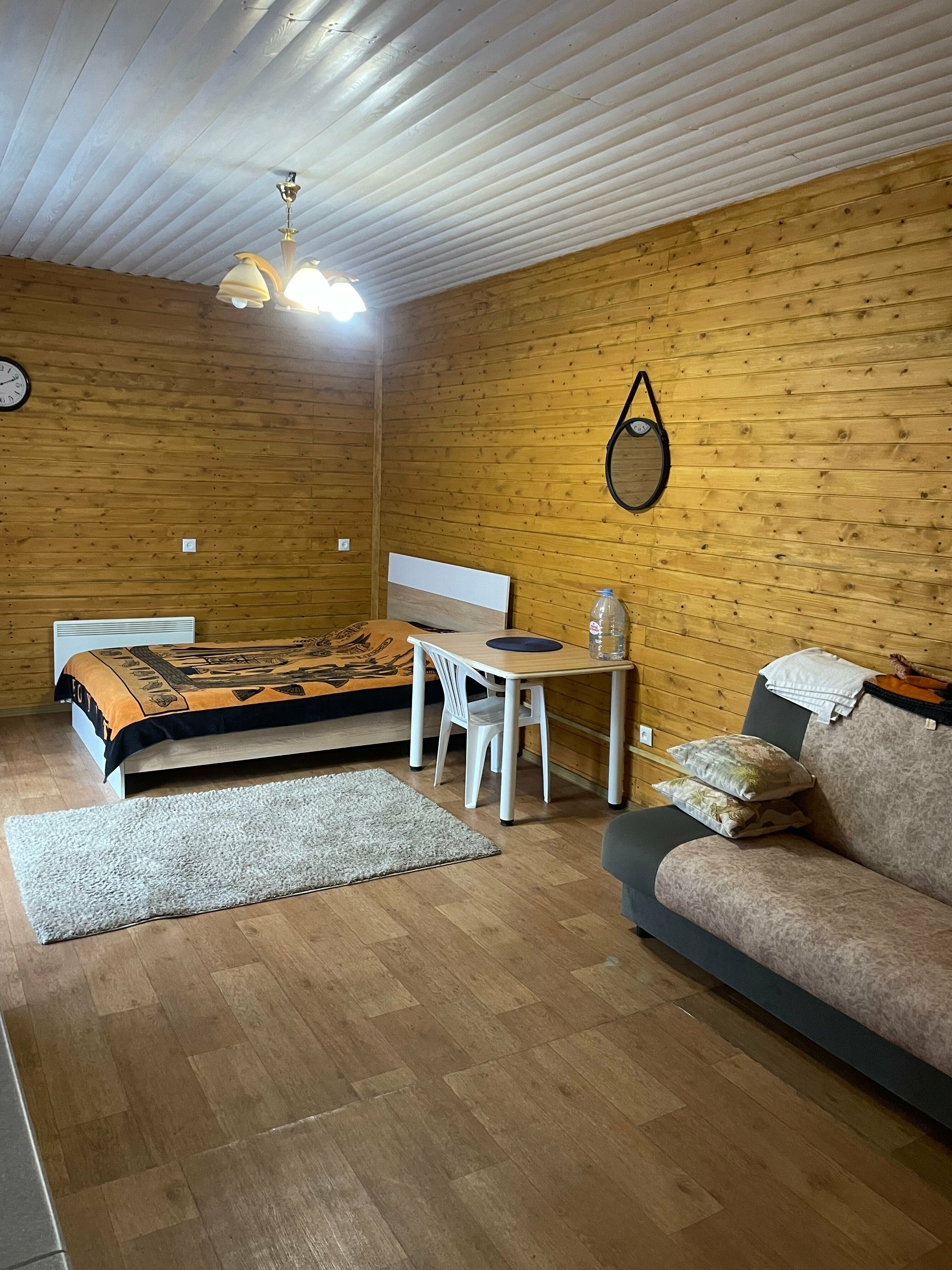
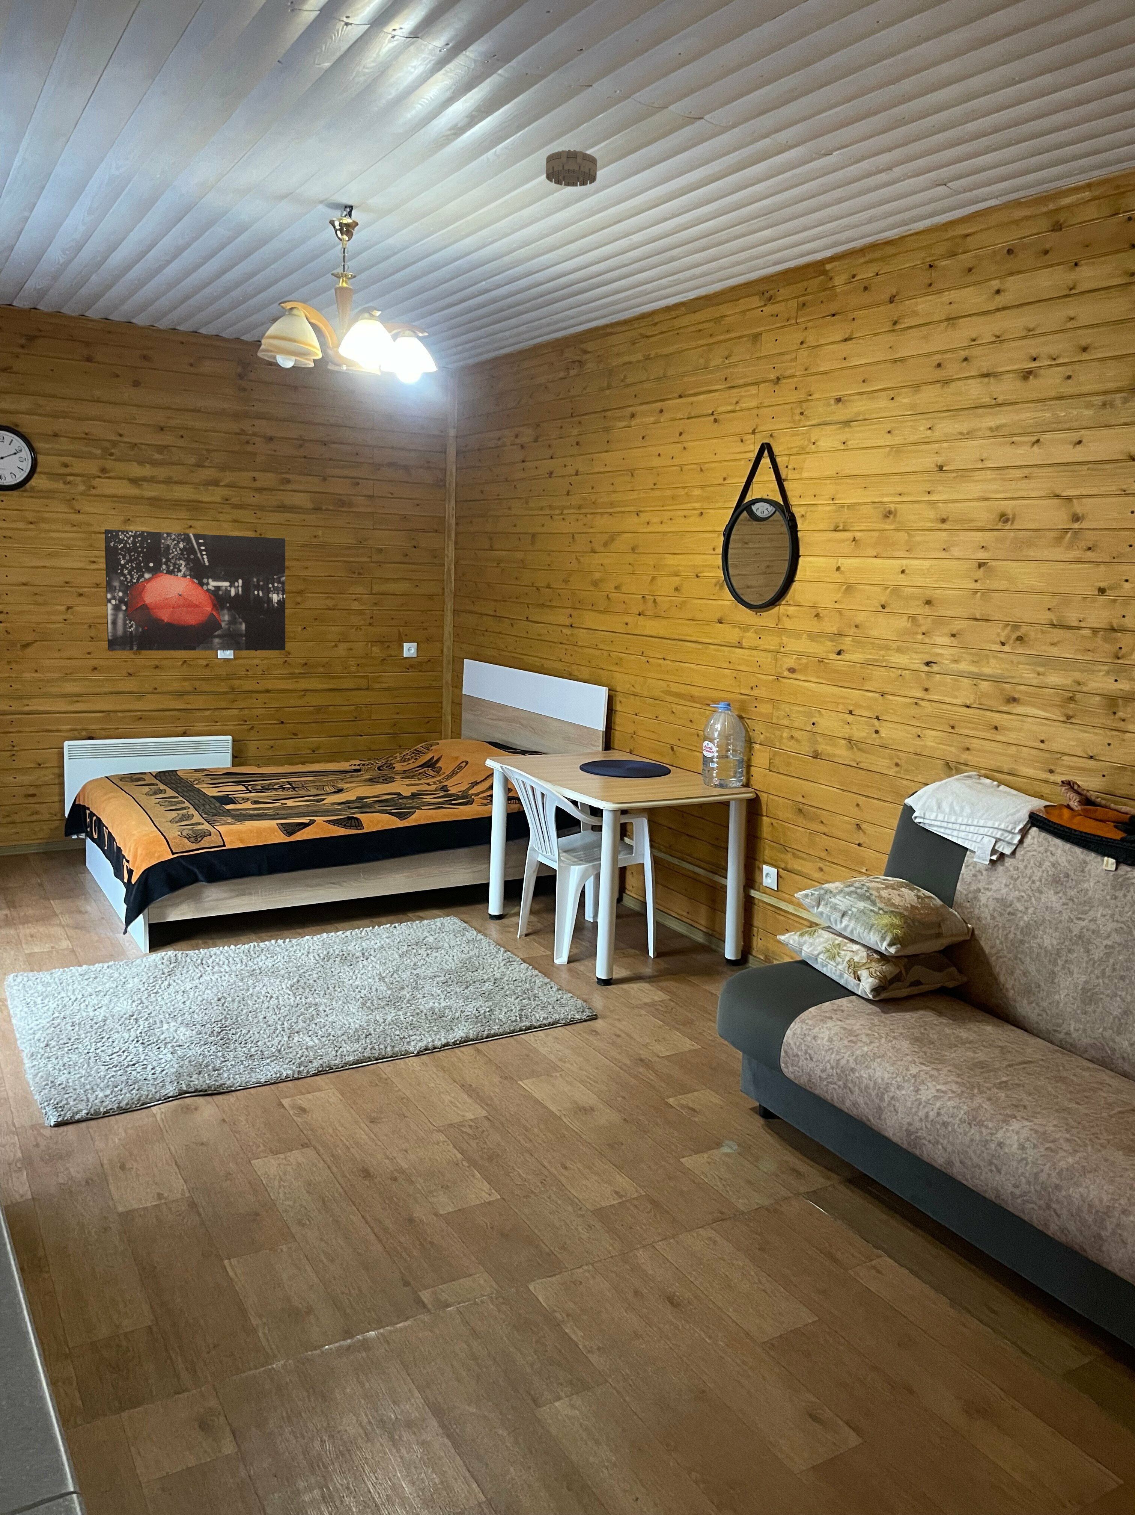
+ smoke detector (571, 167)
+ wall art (199, 593)
